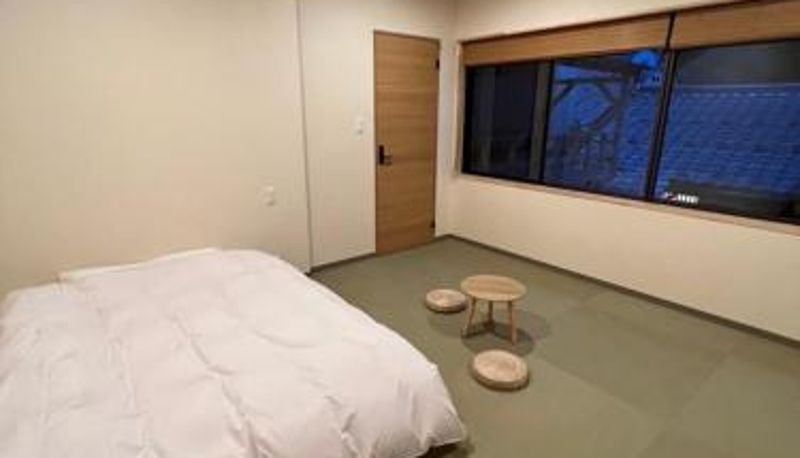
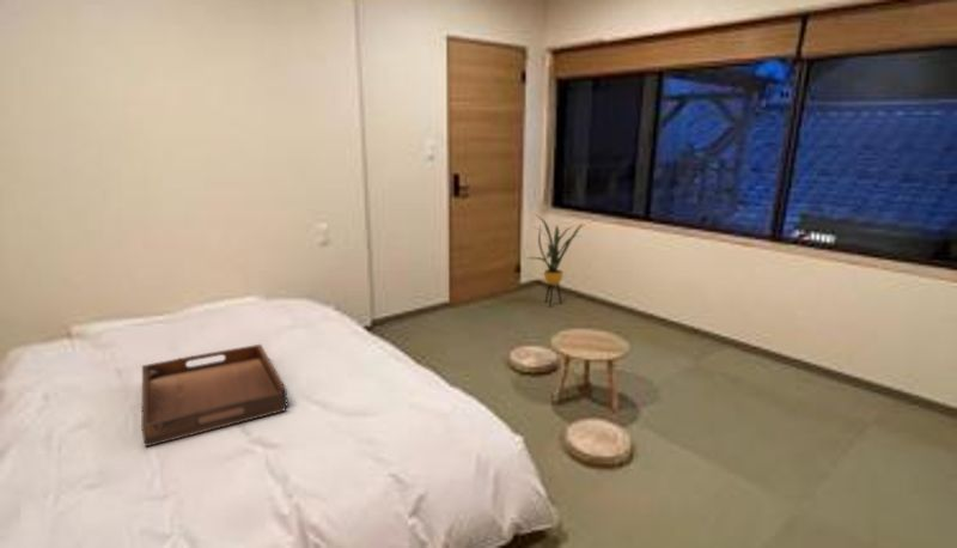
+ house plant (554, 260)
+ serving tray (212, 386)
